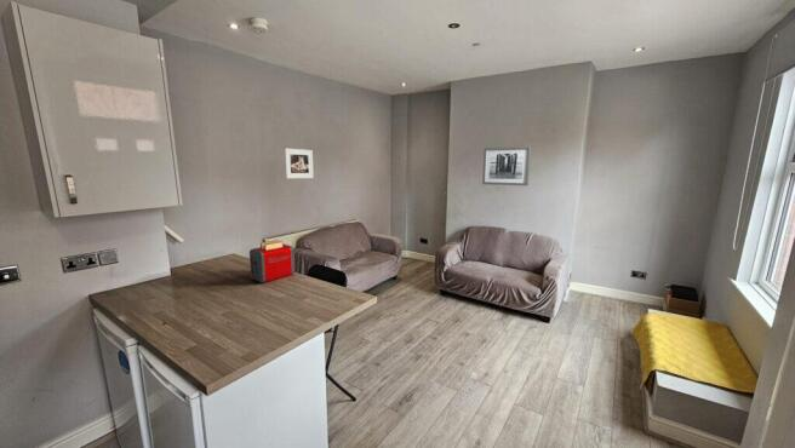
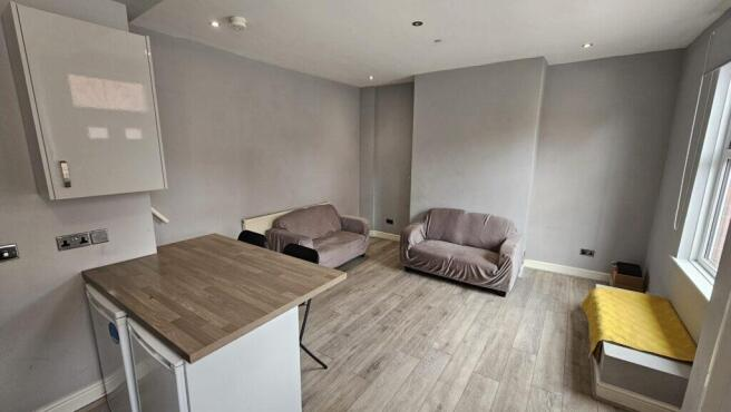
- wall art (505, 166)
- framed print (299, 163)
- toaster (271, 259)
